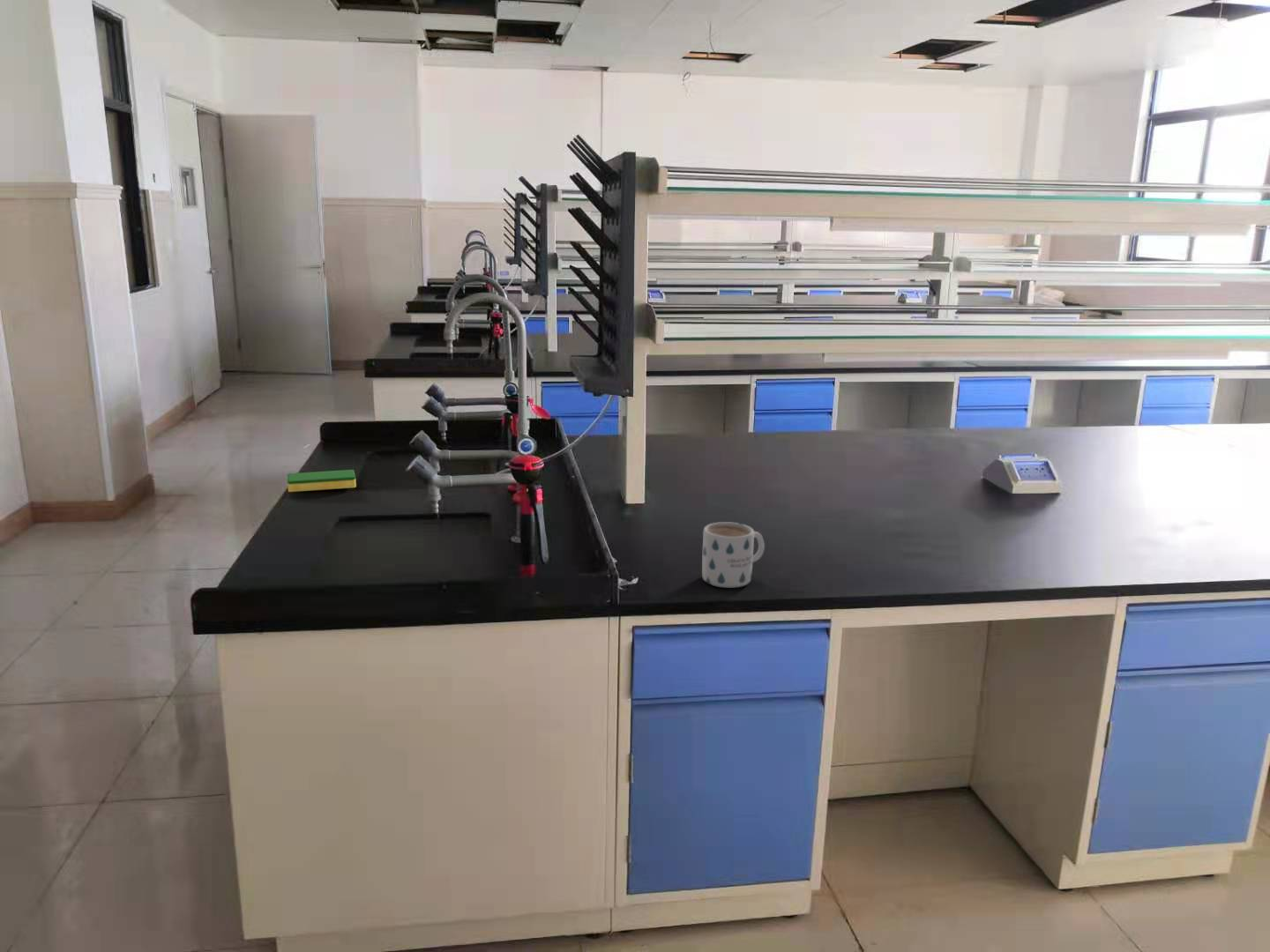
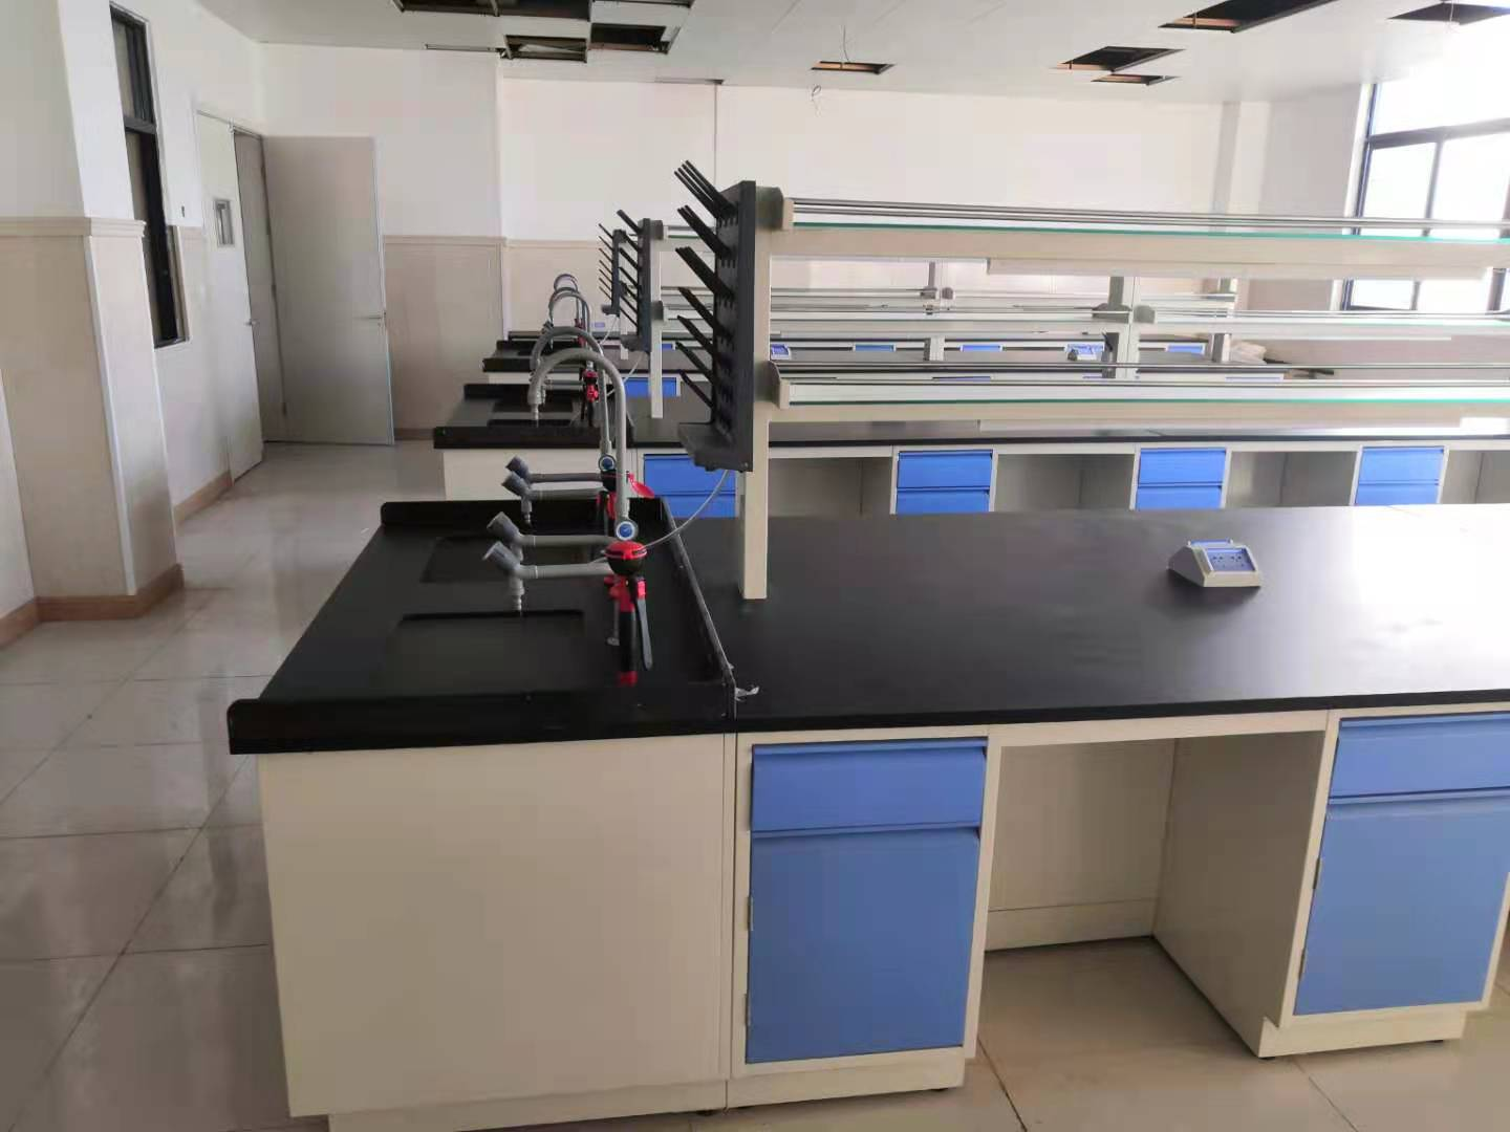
- dish sponge (321, 480)
- mug (736, 553)
